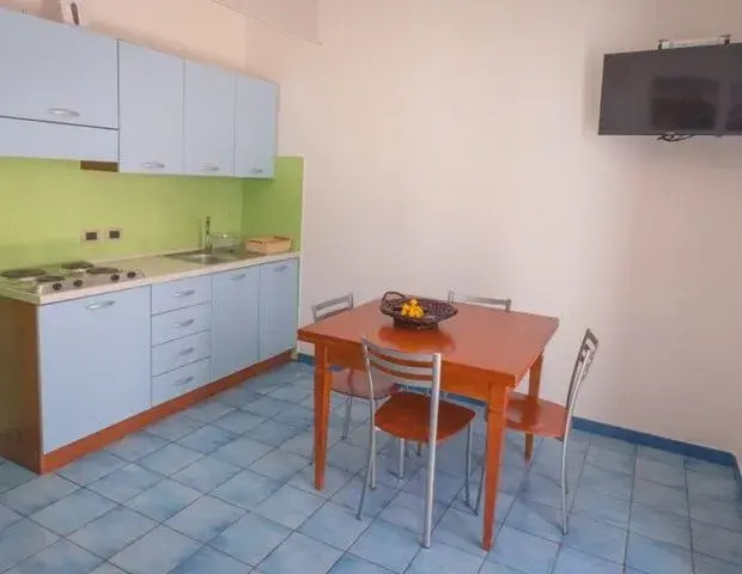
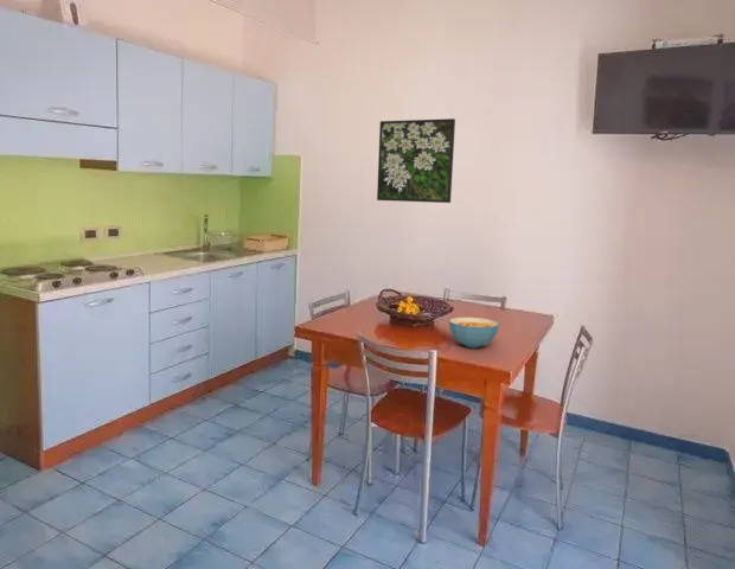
+ cereal bowl (473, 333)
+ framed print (414, 161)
